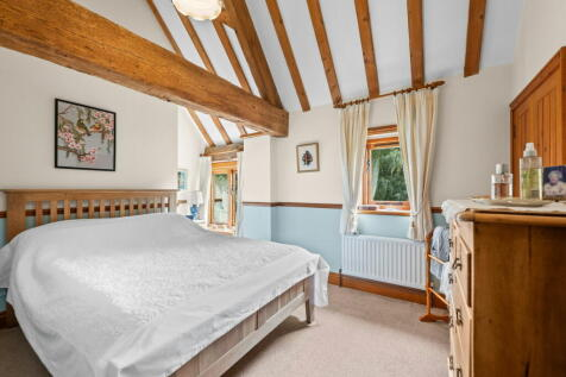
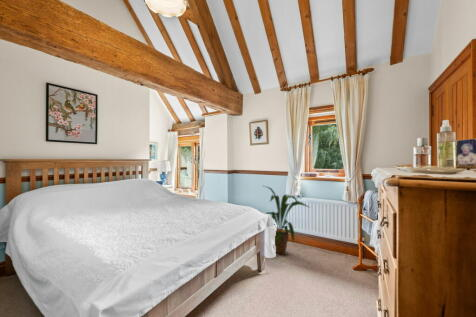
+ house plant (285, 220)
